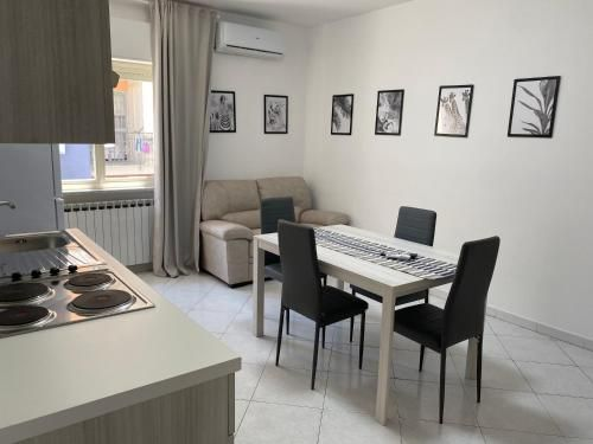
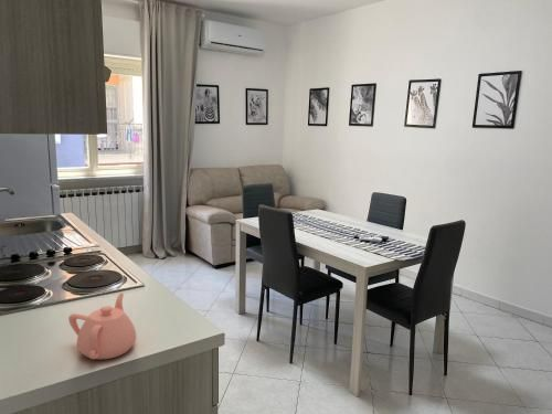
+ teapot (103, 326)
